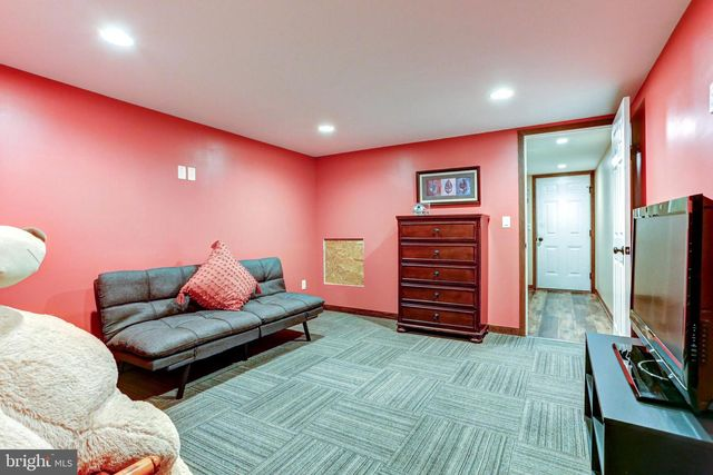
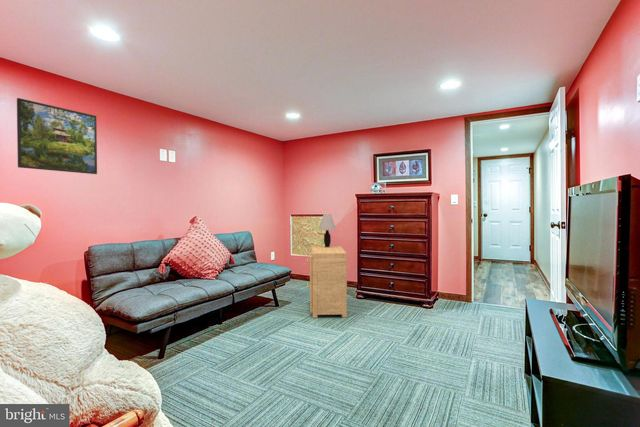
+ table lamp (327, 230)
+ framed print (60, 139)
+ side table (325, 278)
